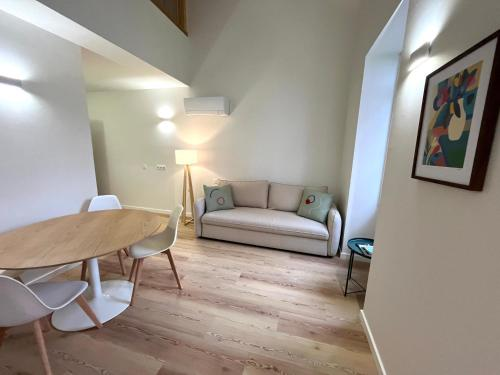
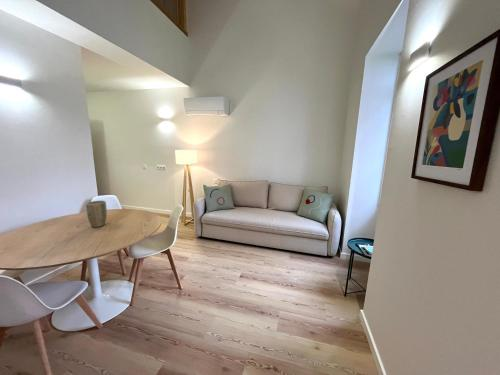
+ plant pot (97, 213)
